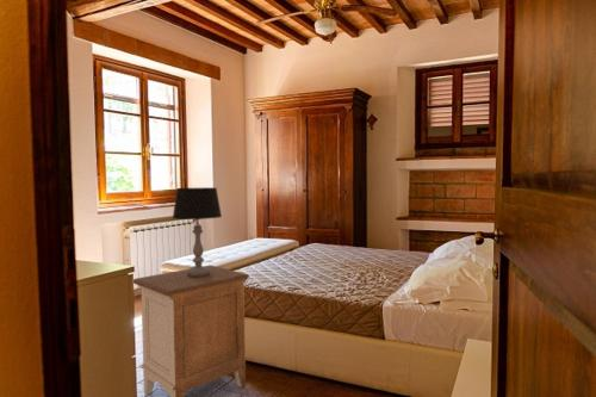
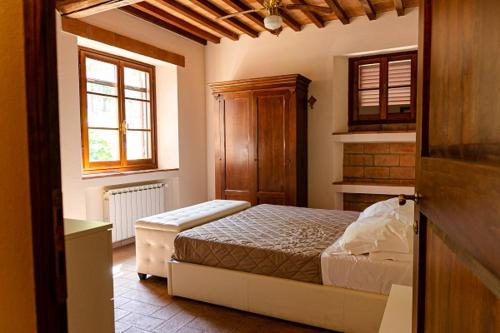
- table lamp (197, 230)
- nightstand (192, 331)
